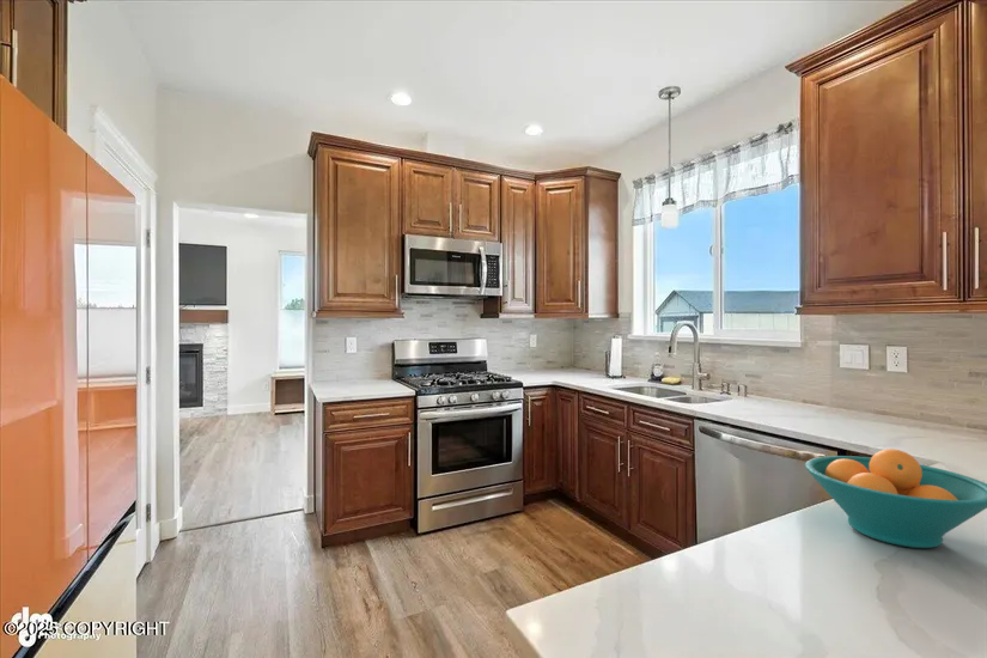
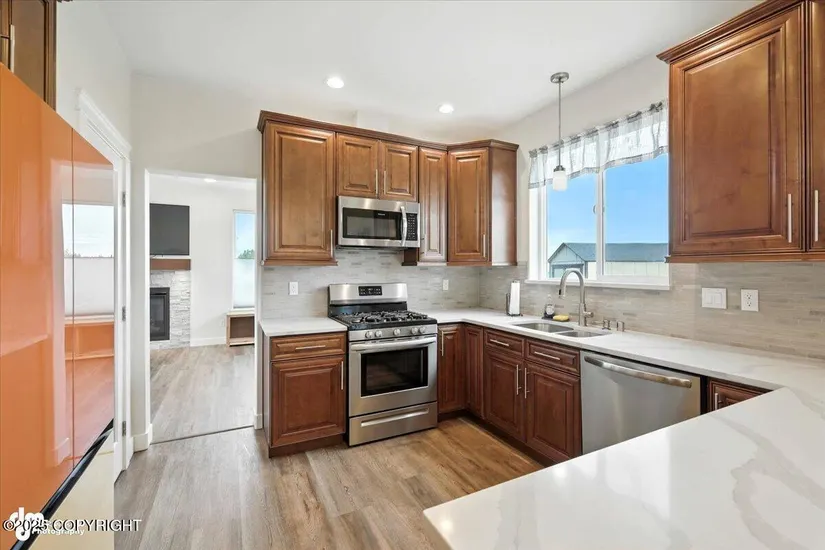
- fruit bowl (892, 491)
